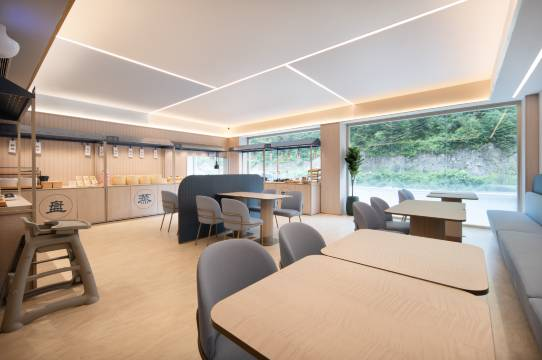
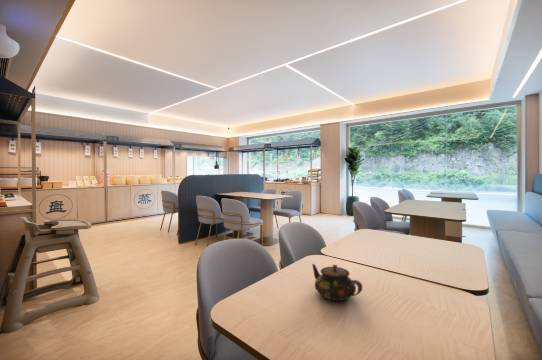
+ teapot (334, 279)
